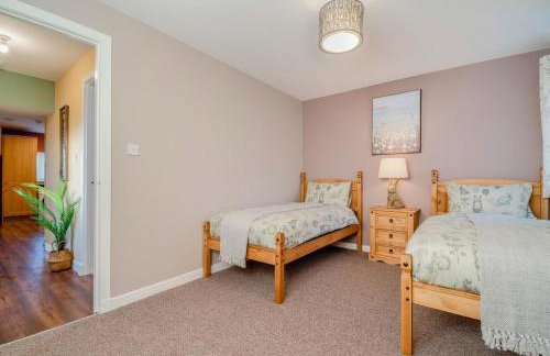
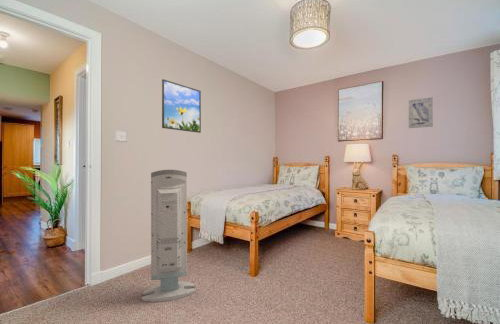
+ wall art (420, 113)
+ air purifier (169, 231)
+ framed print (182, 108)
